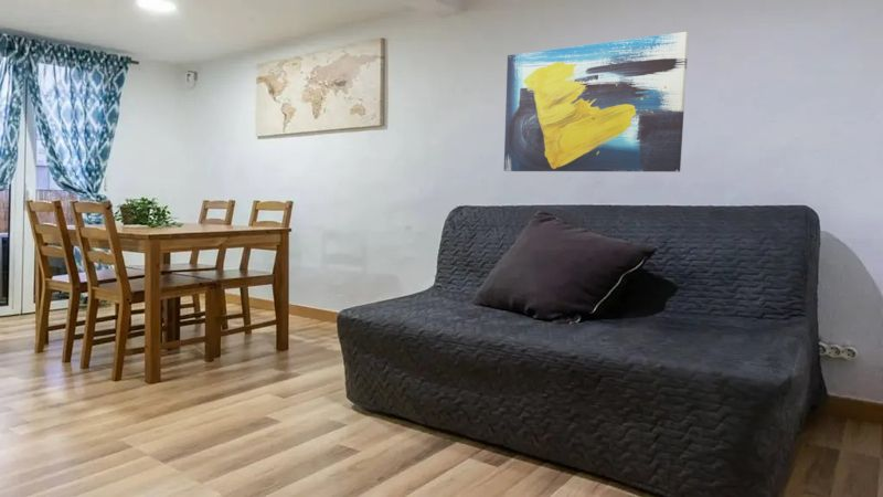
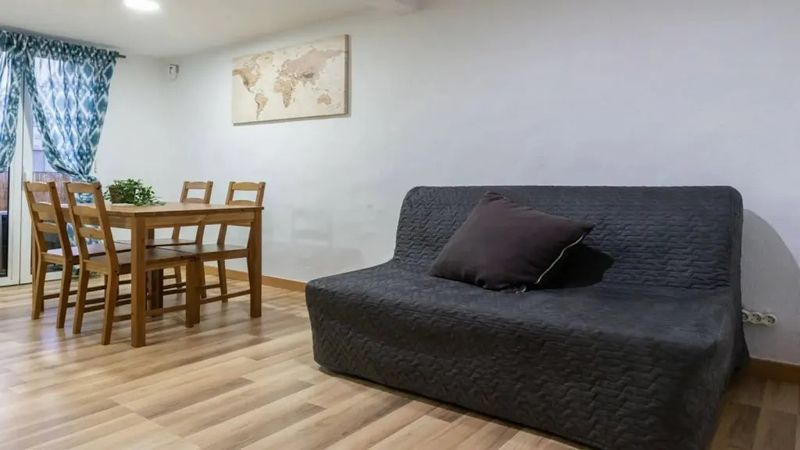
- wall art (587, 108)
